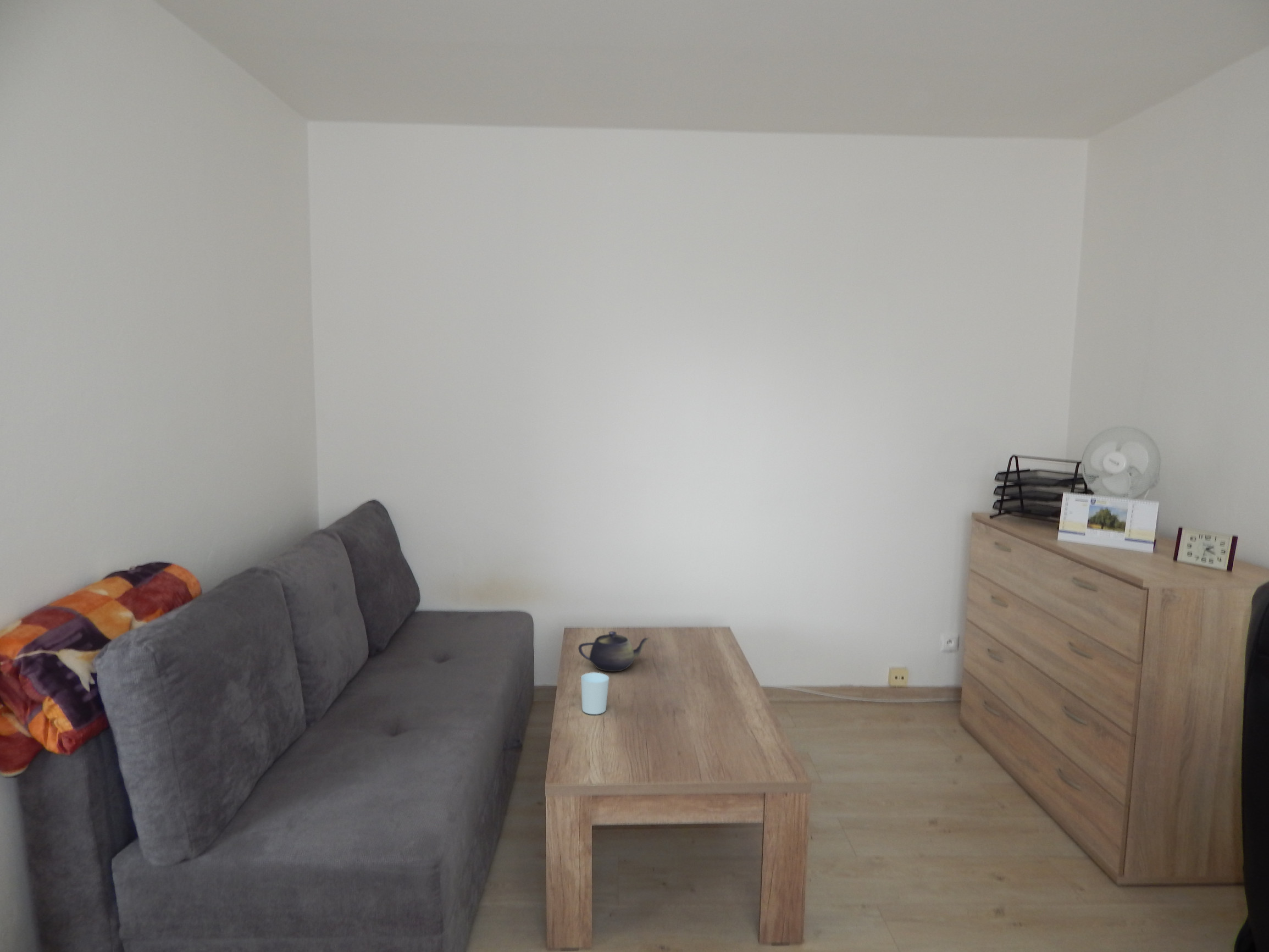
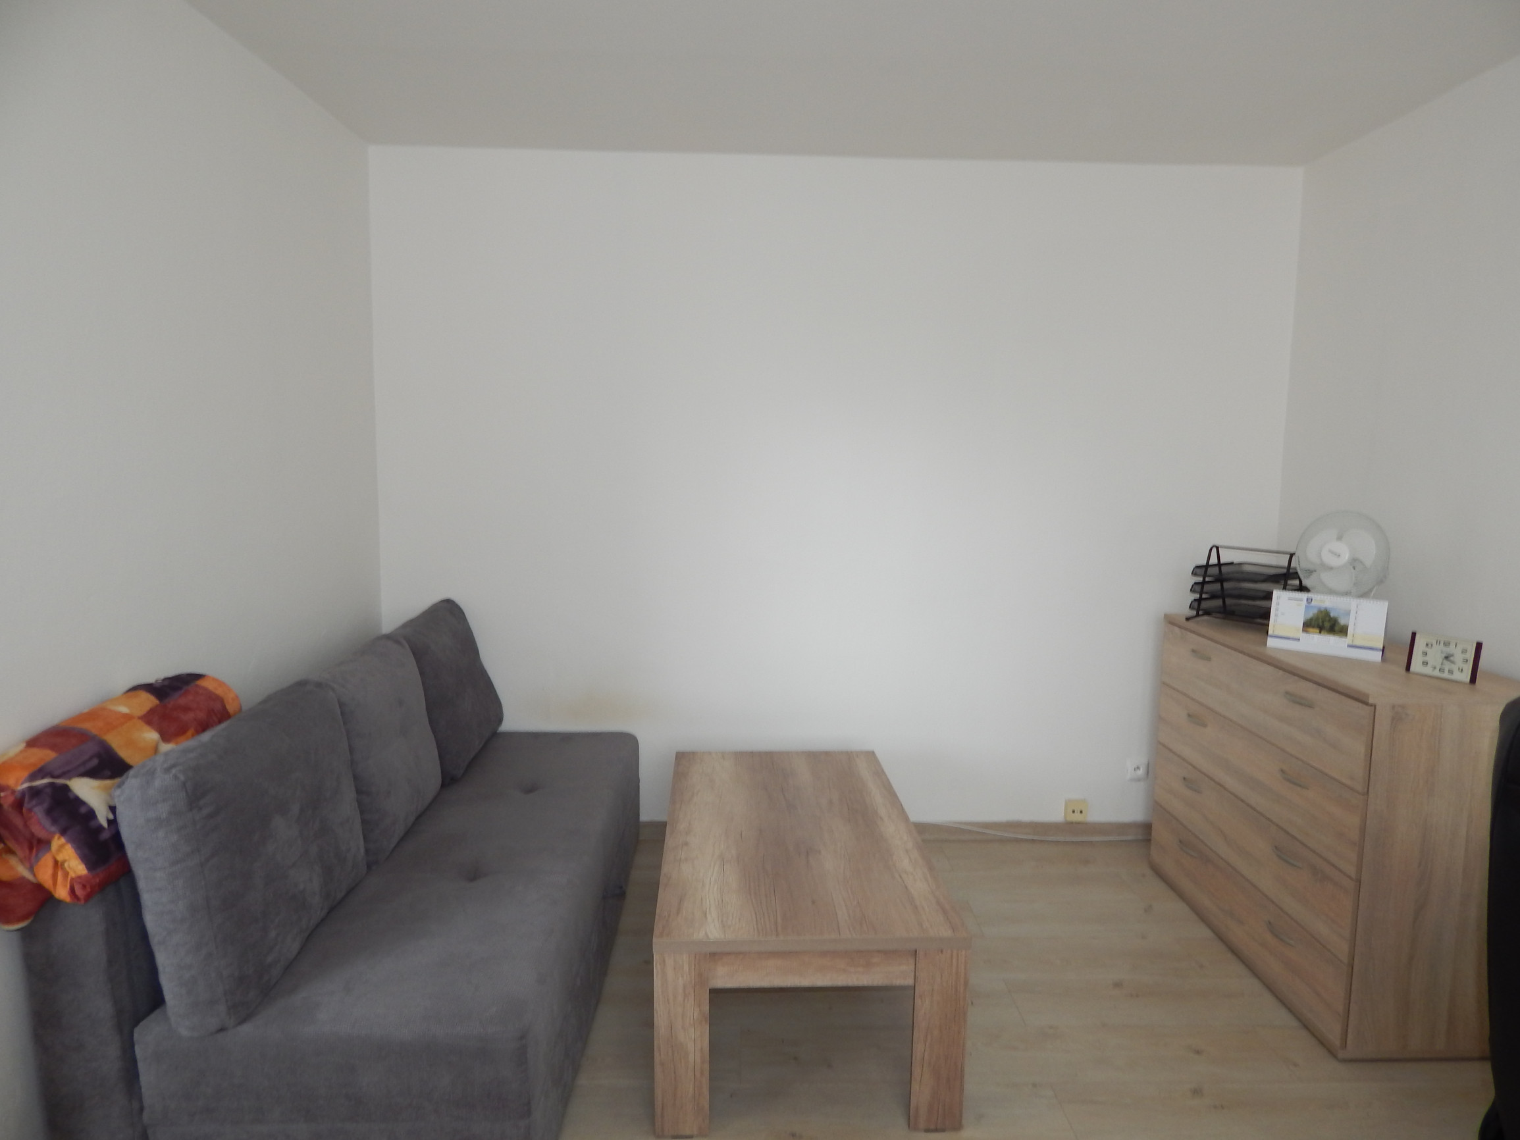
- cup (595, 693)
- teapot (614, 649)
